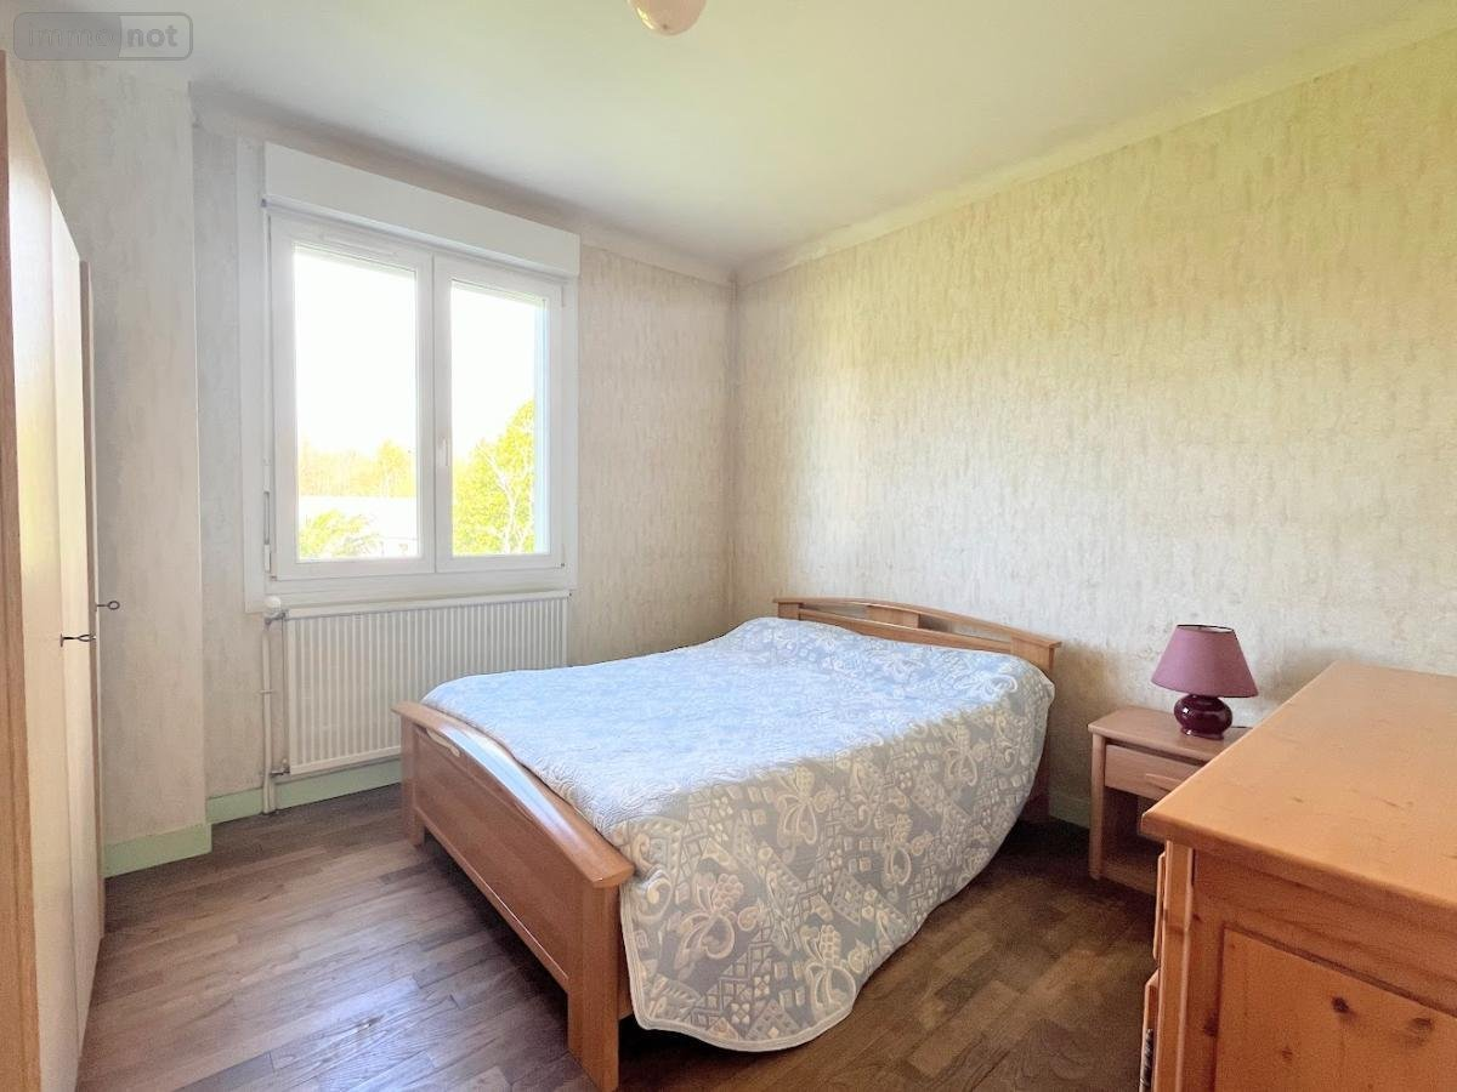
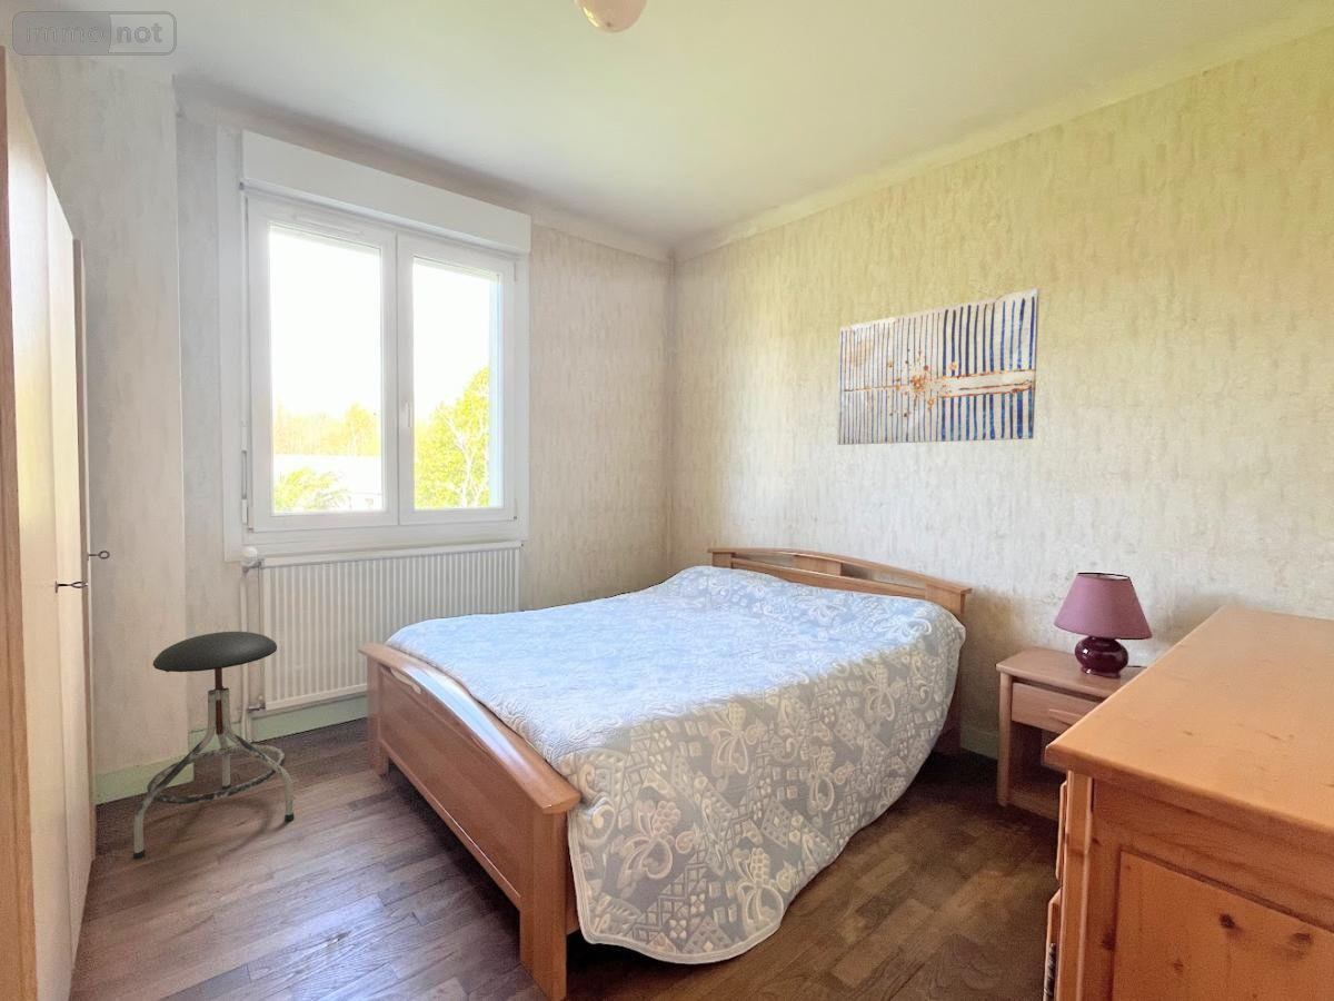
+ stool (227, 727)
+ wall art (925, 376)
